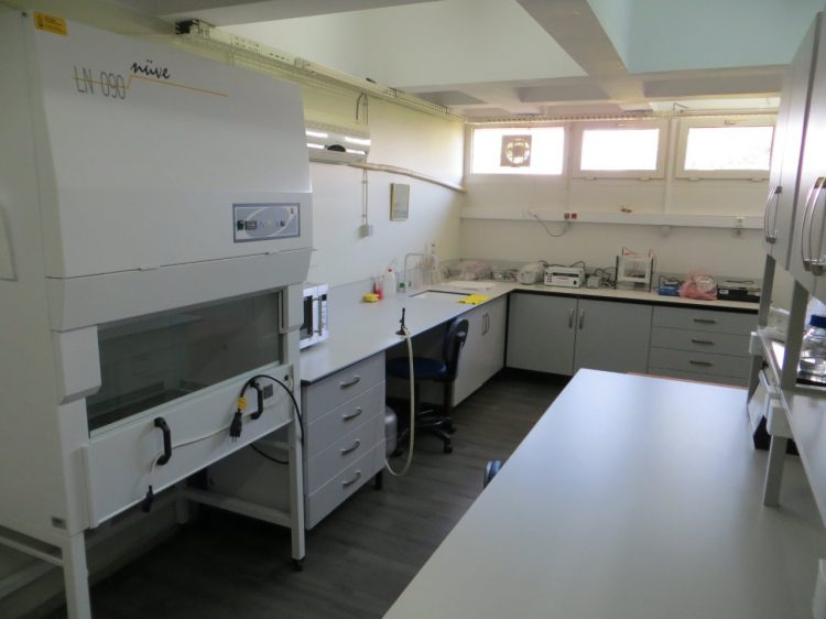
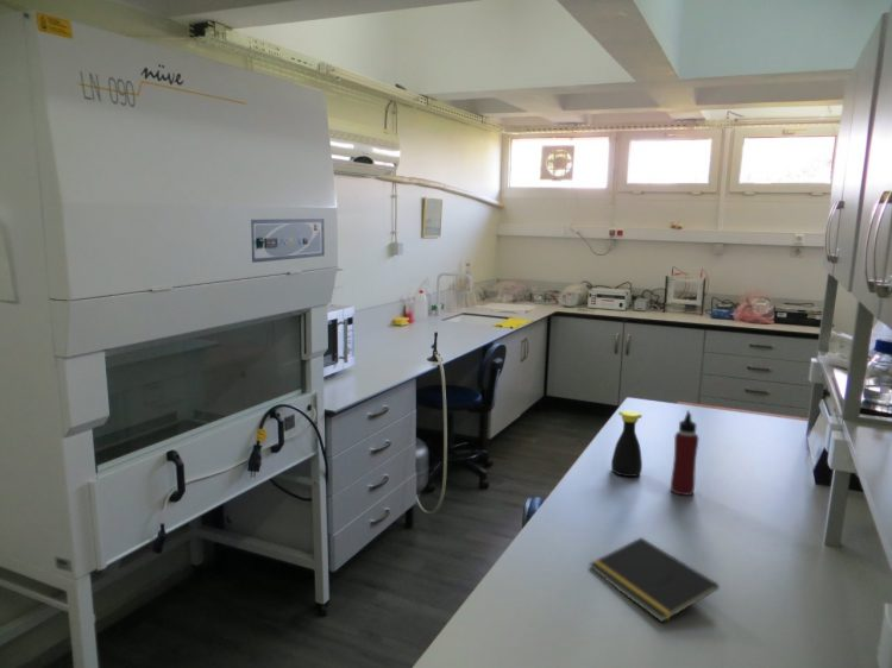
+ notepad (651, 575)
+ bottle (628, 442)
+ water bottle (685, 452)
